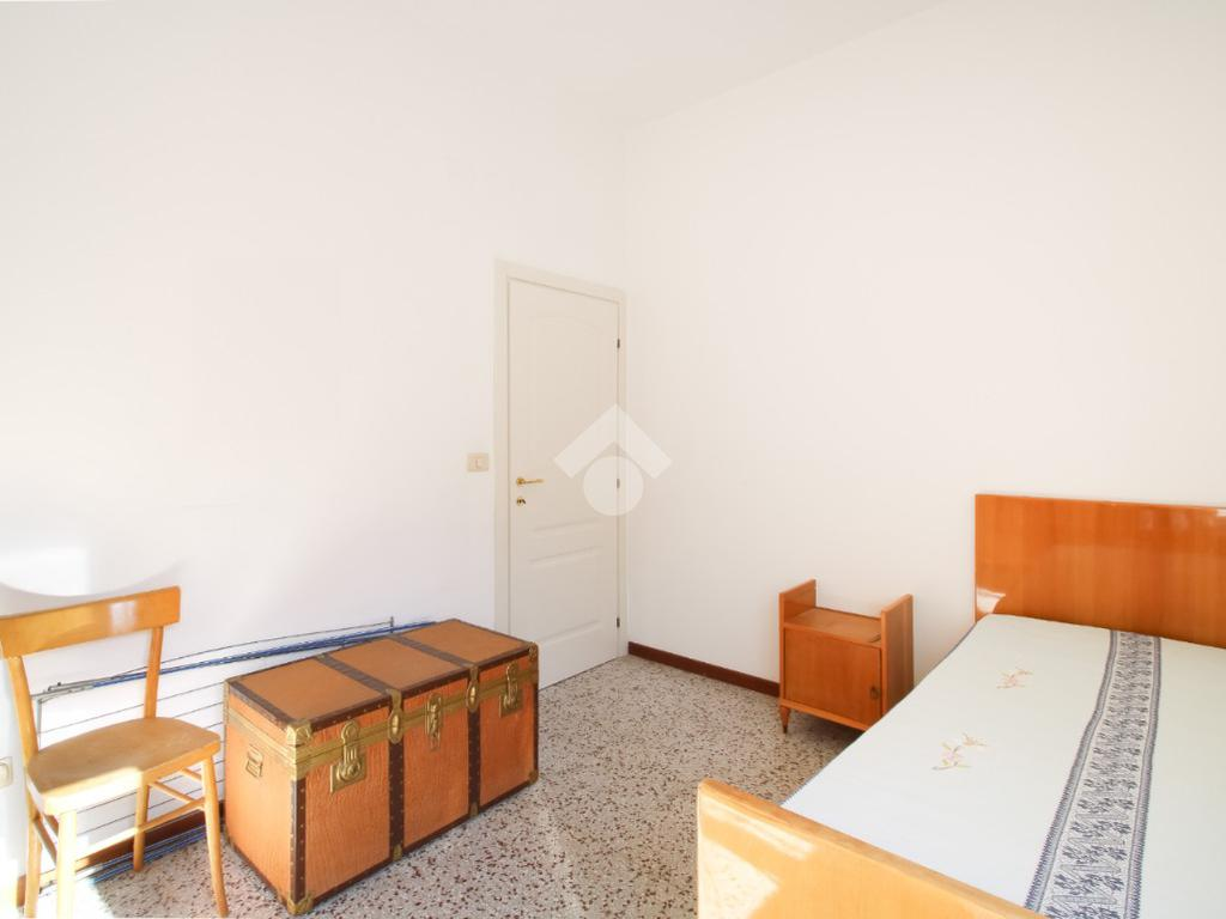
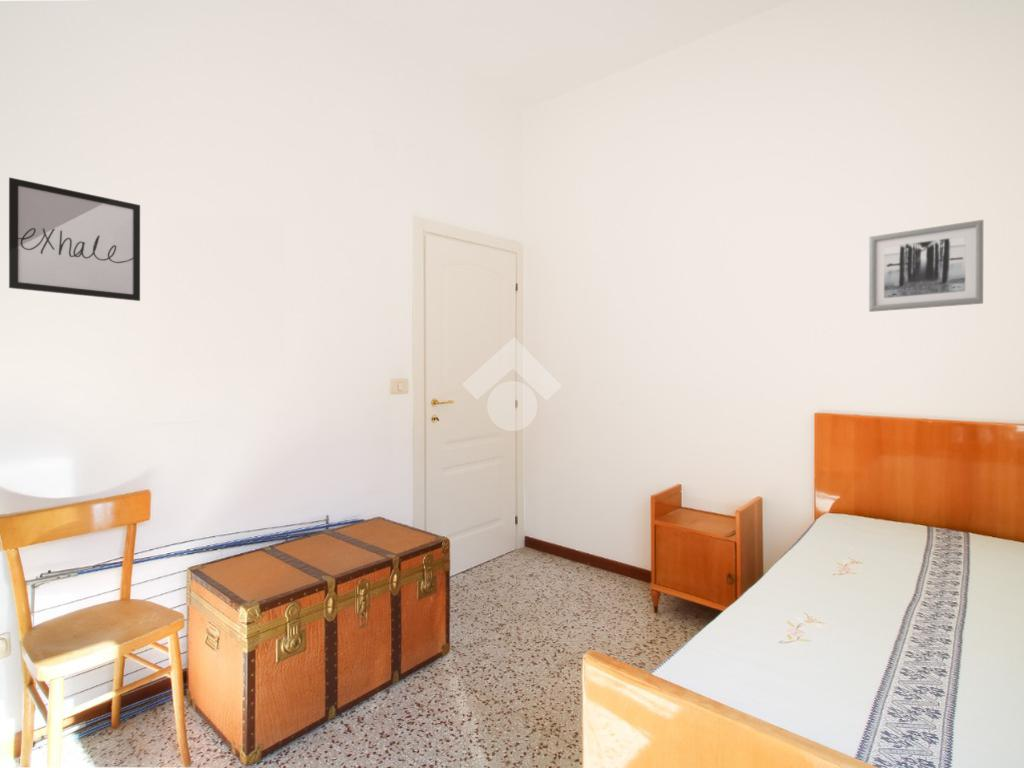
+ wall art (923, 268)
+ wall art (79, 243)
